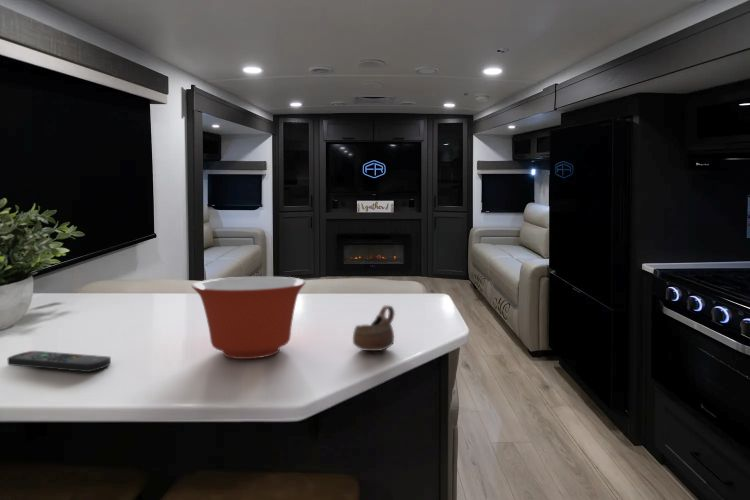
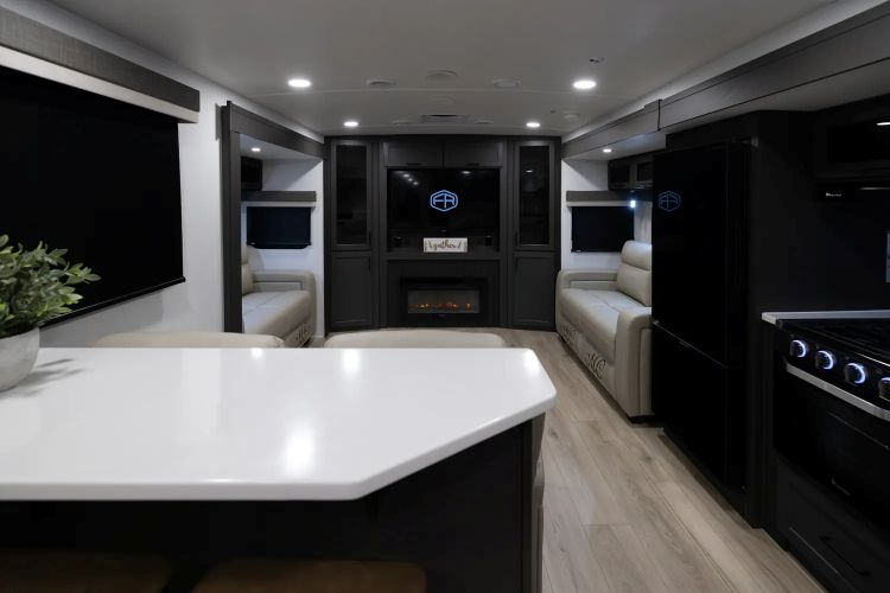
- remote control (59, 360)
- mixing bowl (250, 317)
- cup (378, 329)
